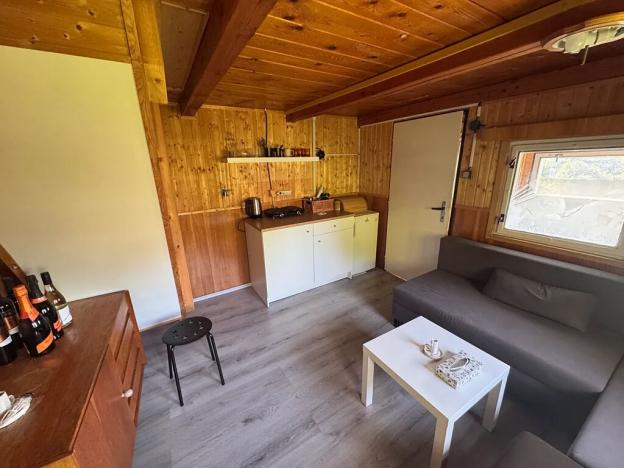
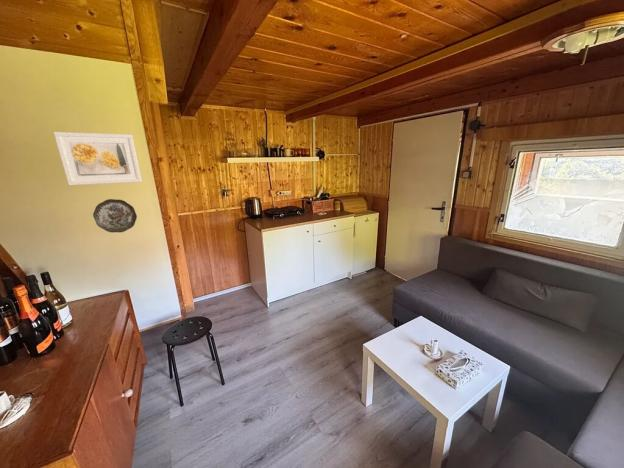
+ decorative plate (116, 215)
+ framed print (101, 159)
